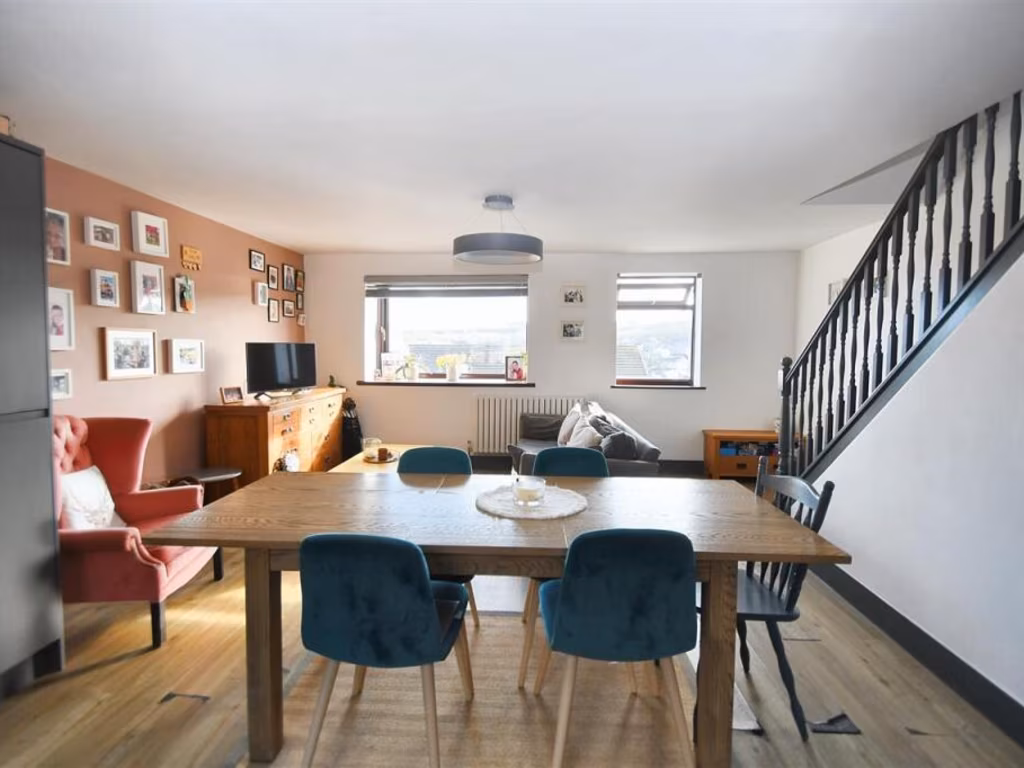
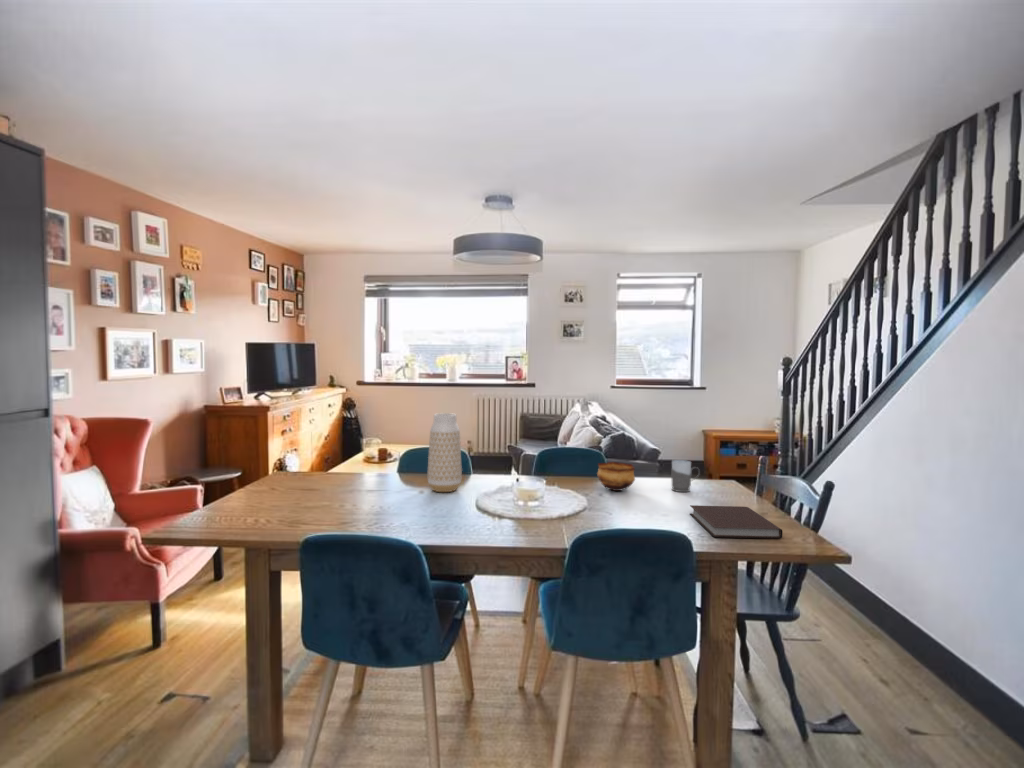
+ vase (444, 452)
+ bowl (615, 477)
+ mug (685, 475)
+ notebook (732, 520)
